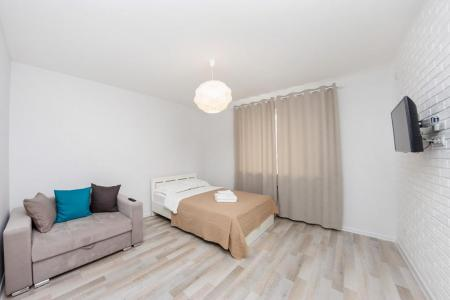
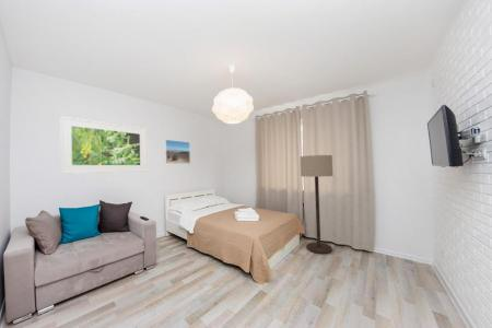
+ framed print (177, 152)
+ floor lamp (317, 201)
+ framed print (109, 148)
